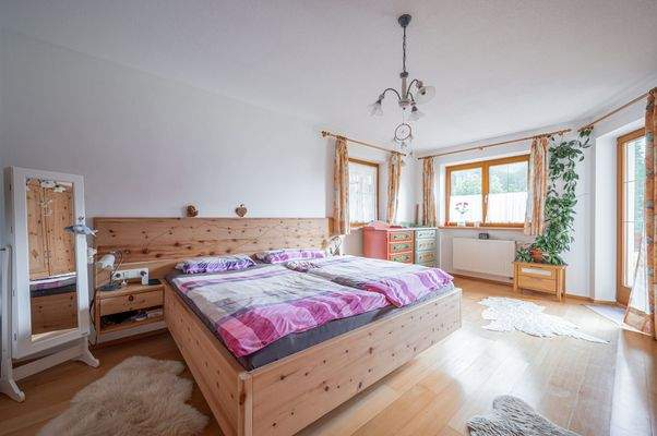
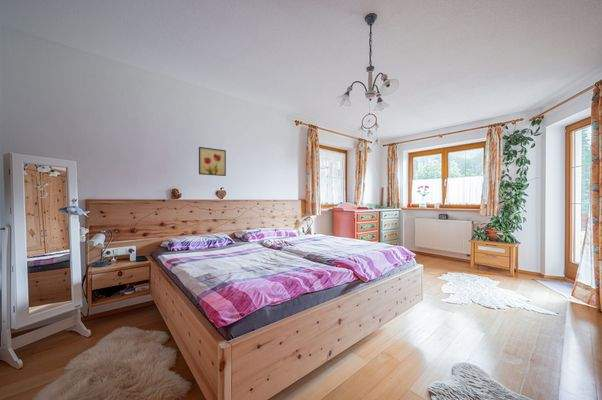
+ wall art (212, 162)
